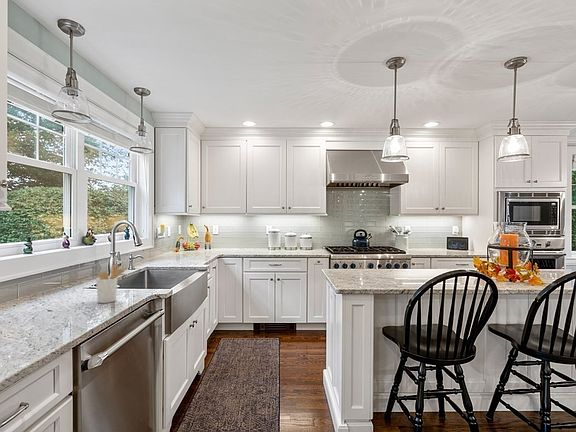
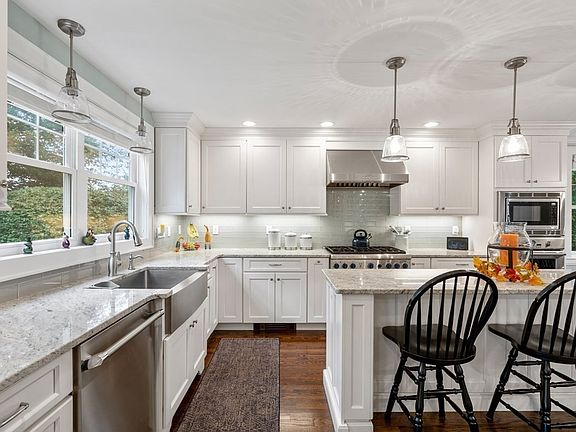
- utensil holder (111, 283)
